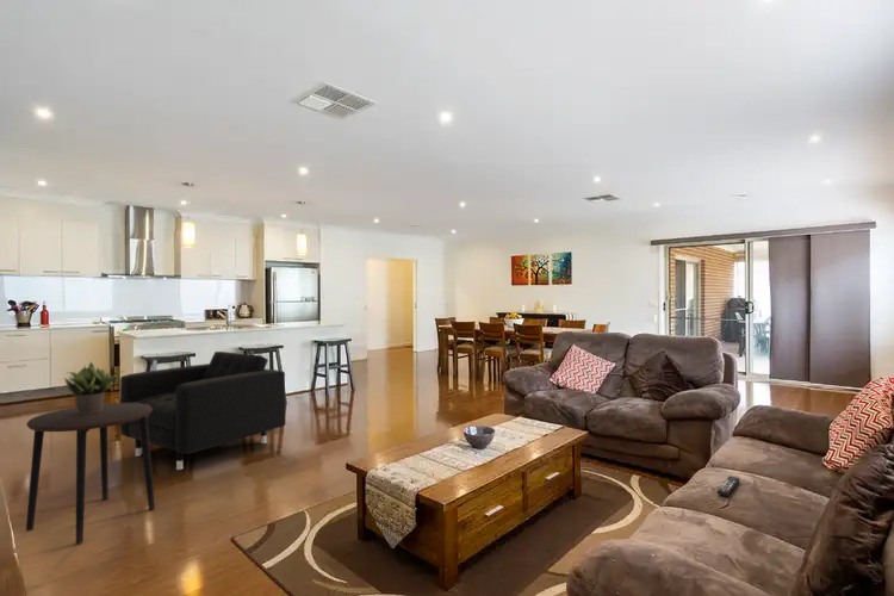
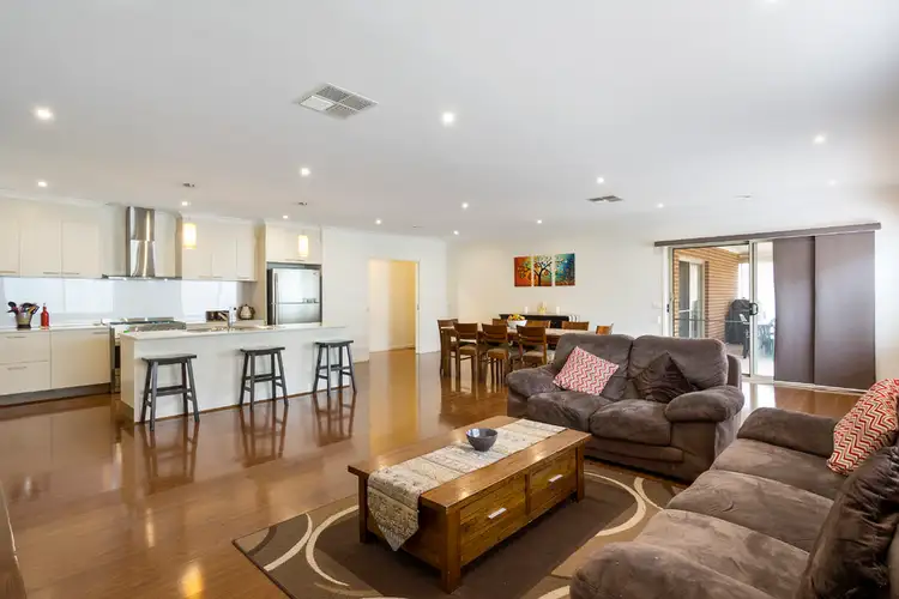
- armchair (205, 402)
- remote control (728, 485)
- potted plant (97, 385)
- side table (85, 466)
